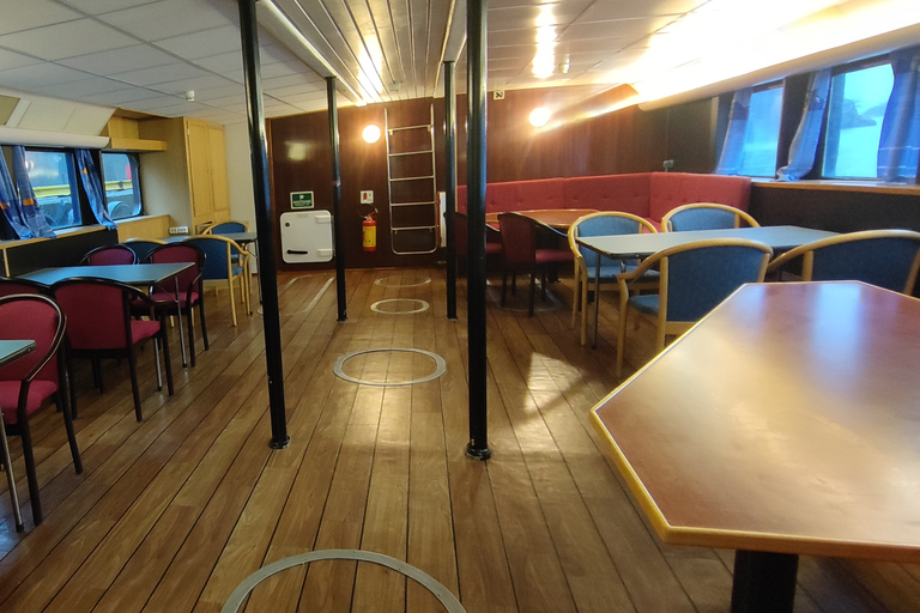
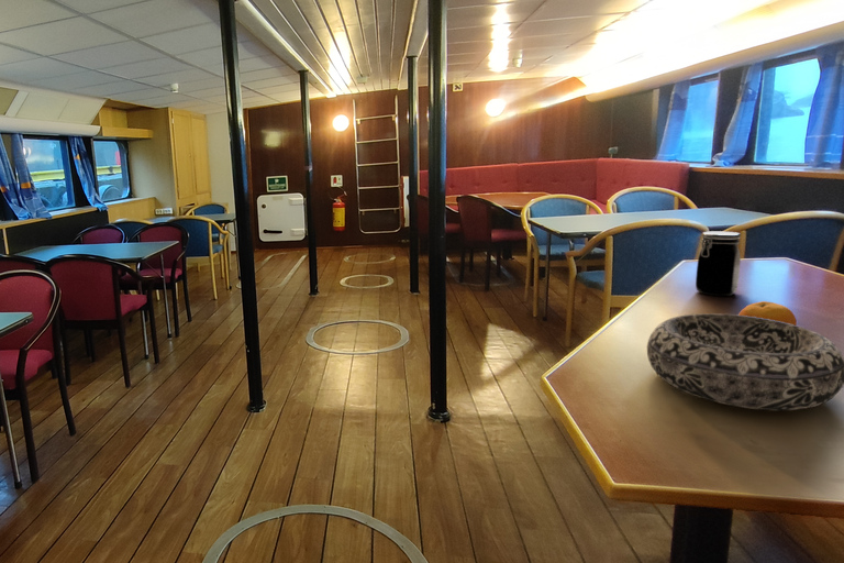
+ jar (719, 263)
+ fruit (766, 318)
+ decorative bowl (738, 357)
